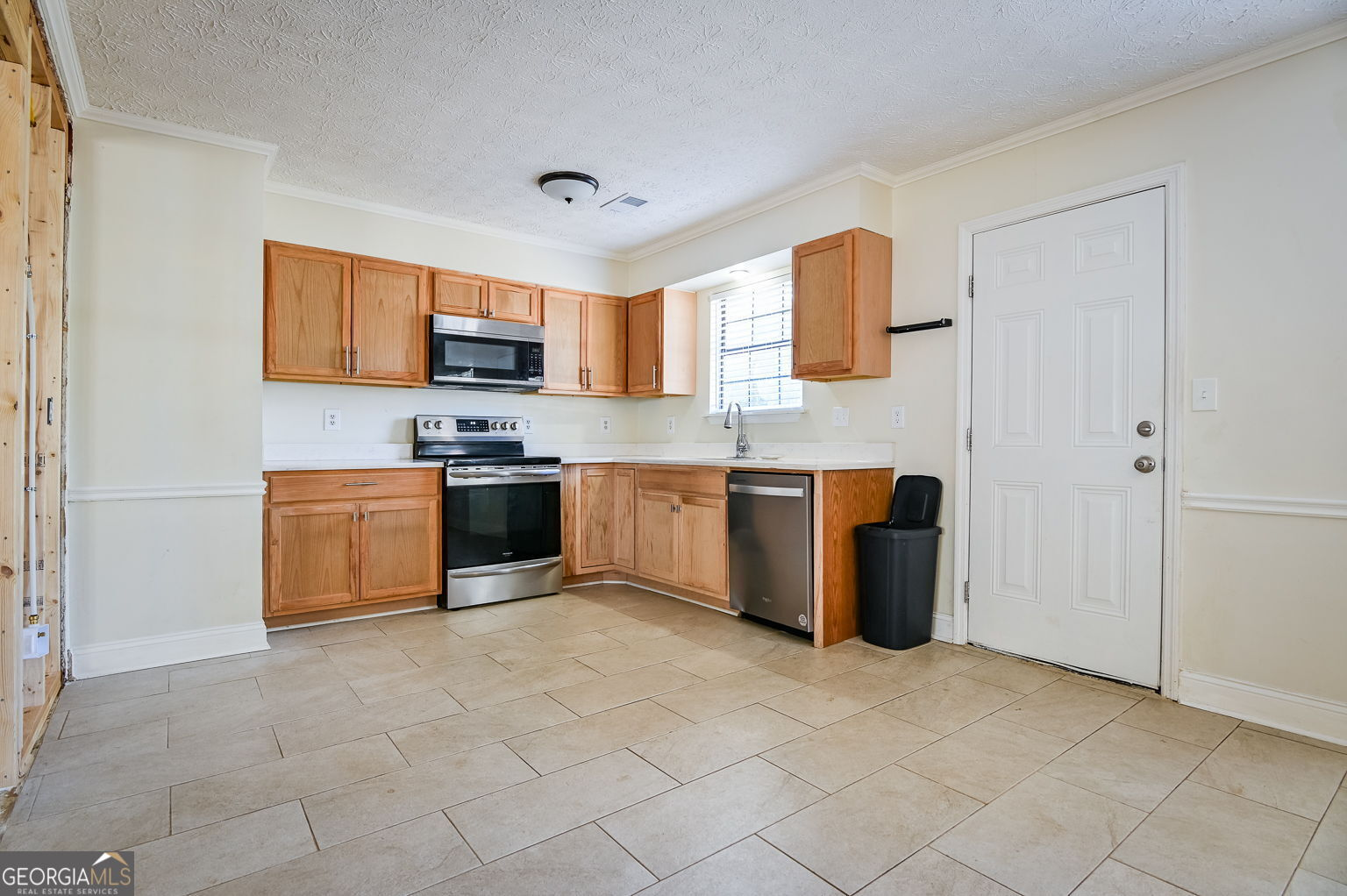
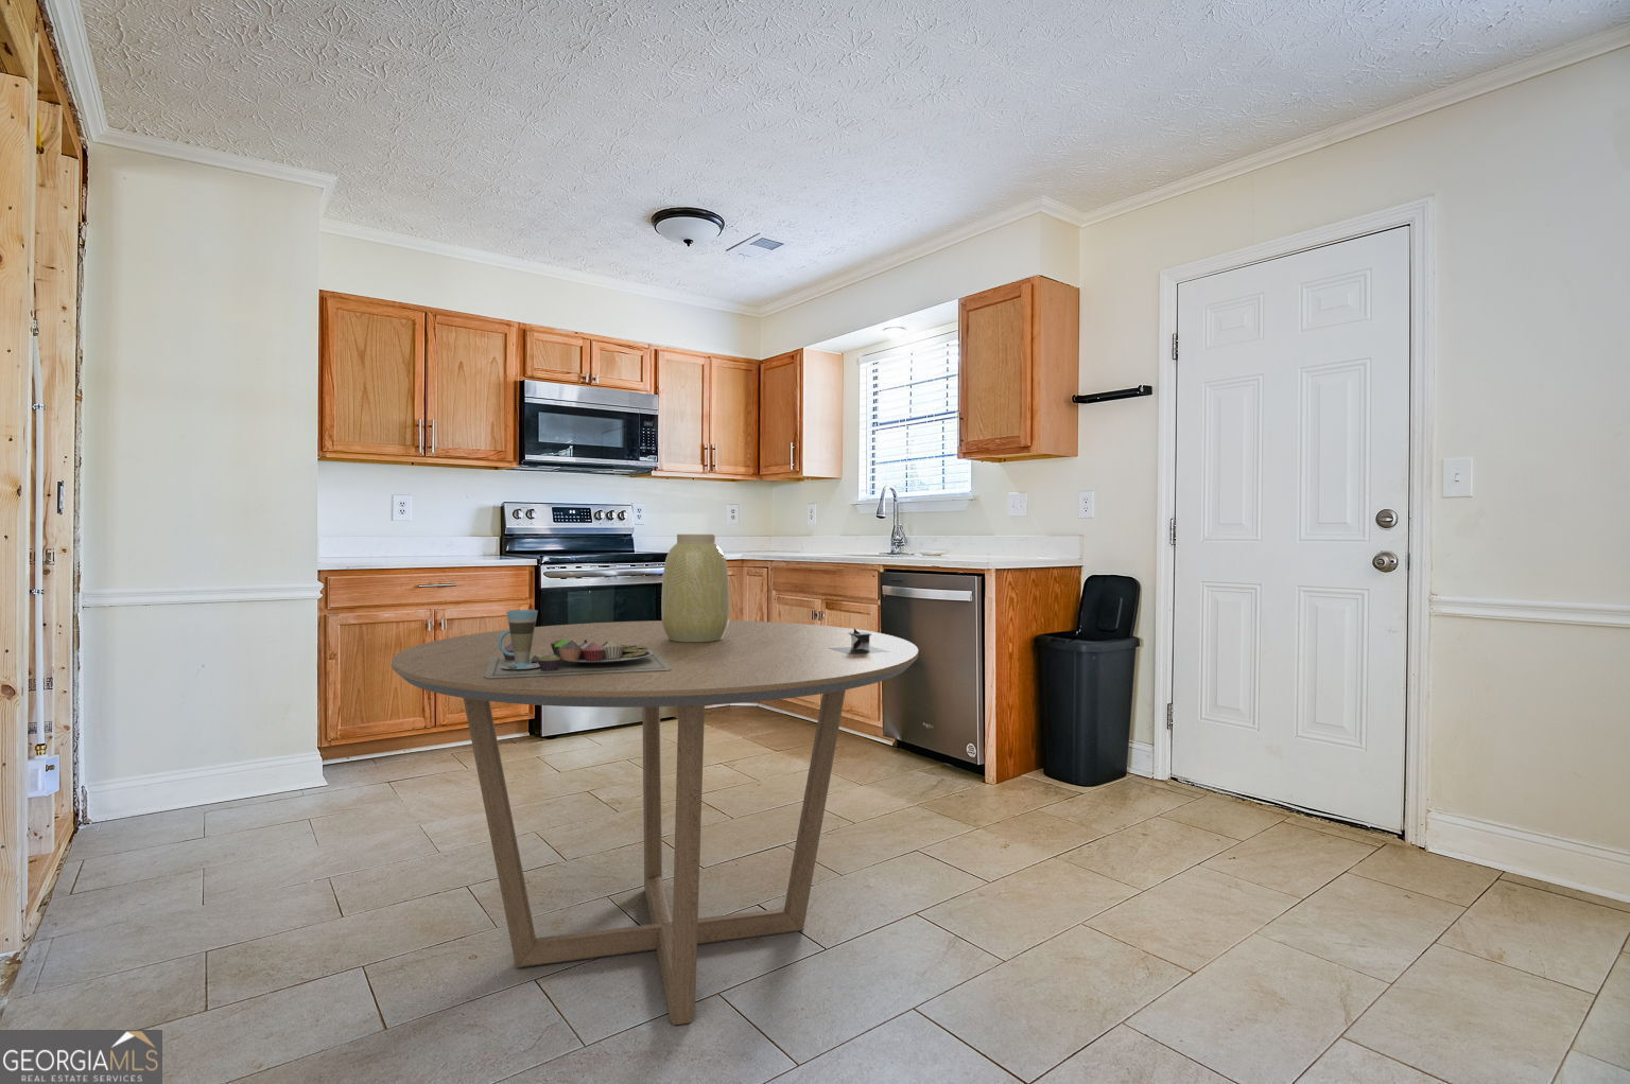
+ food plate (583, 641)
+ dining table (660, 795)
+ architectural model (859, 638)
+ vase (695, 586)
